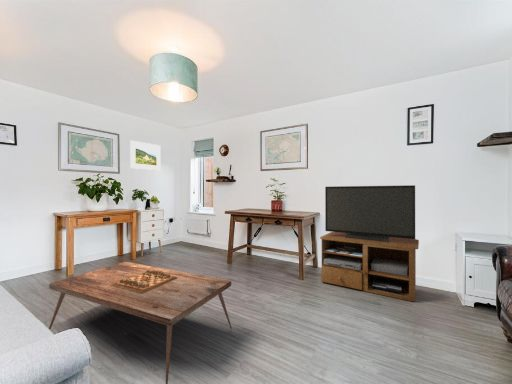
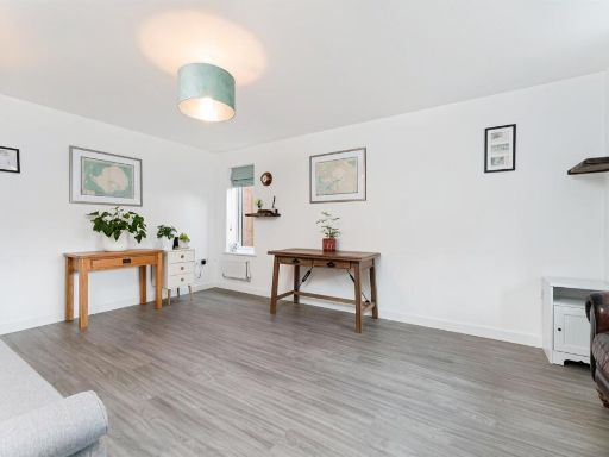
- tv stand (367, 235)
- coffee table (141, 303)
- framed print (146, 156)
